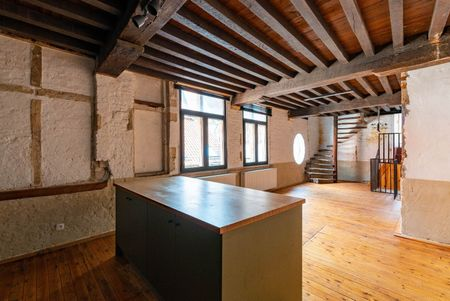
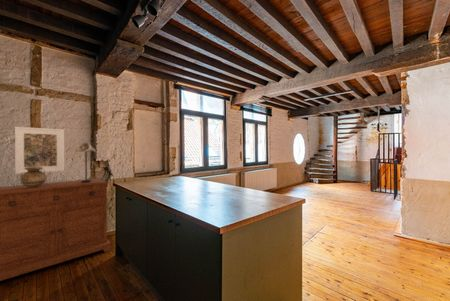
+ sideboard (54, 221)
+ table lamp (86, 162)
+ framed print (41, 150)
+ ceramic pot (33, 177)
